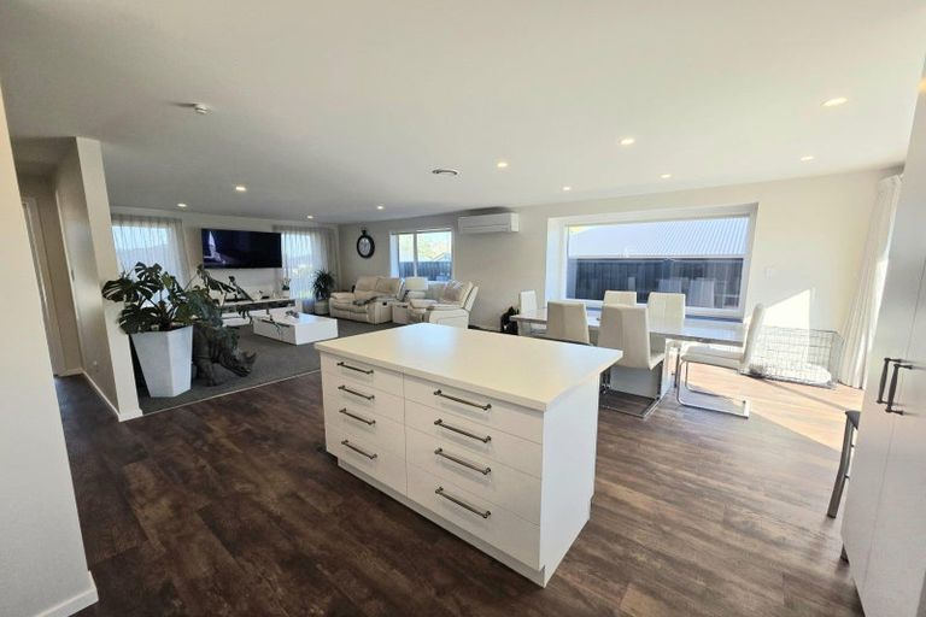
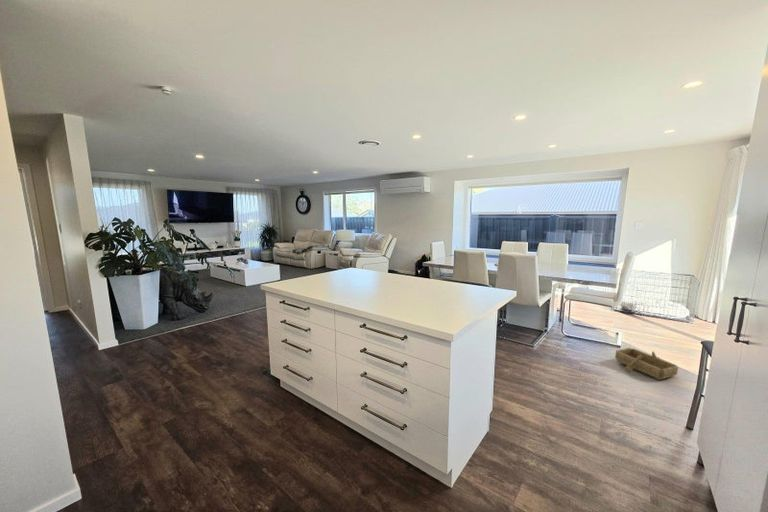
+ wooden boat (645, 360)
